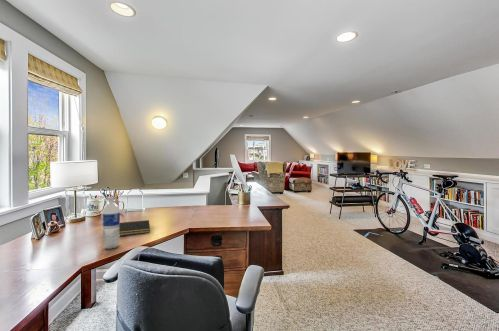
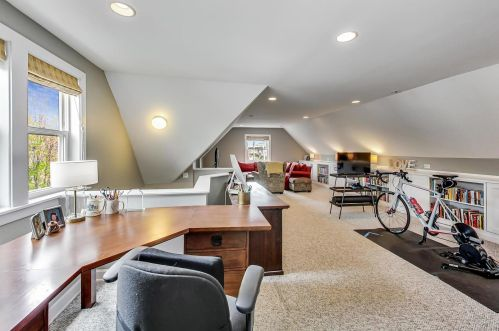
- notepad (130, 227)
- water bottle (111, 222)
